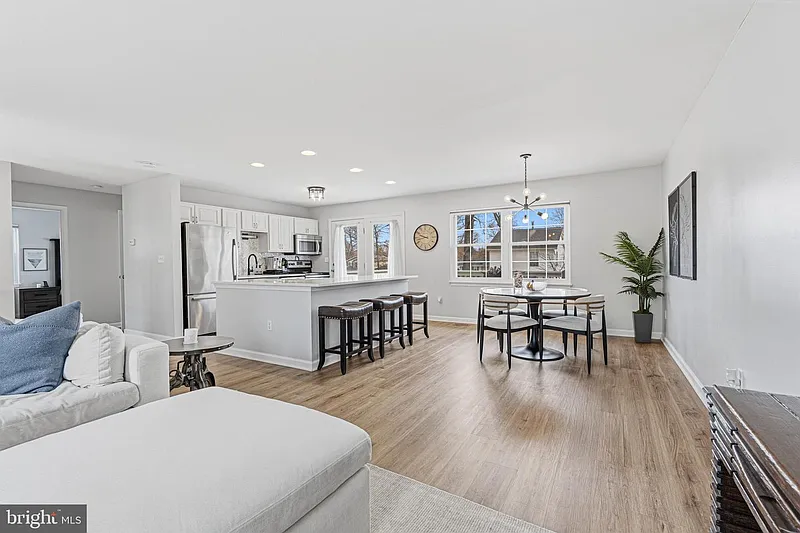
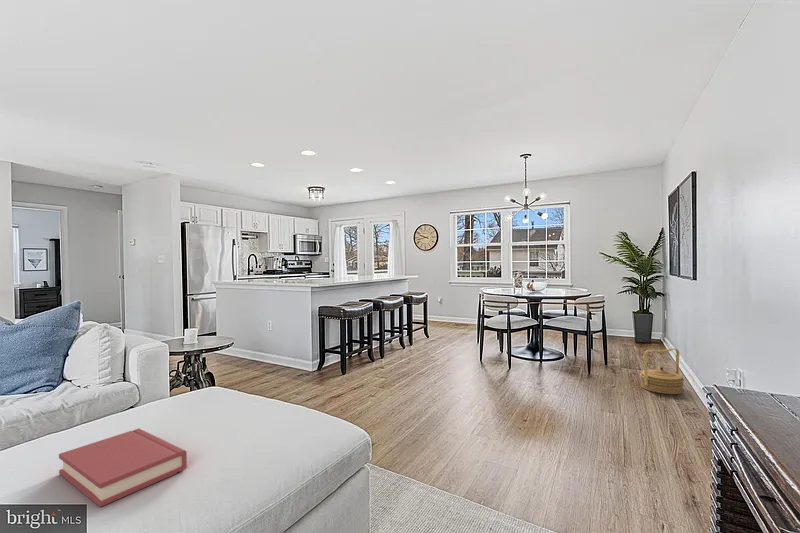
+ basket (661, 368)
+ hardback book (123, 461)
